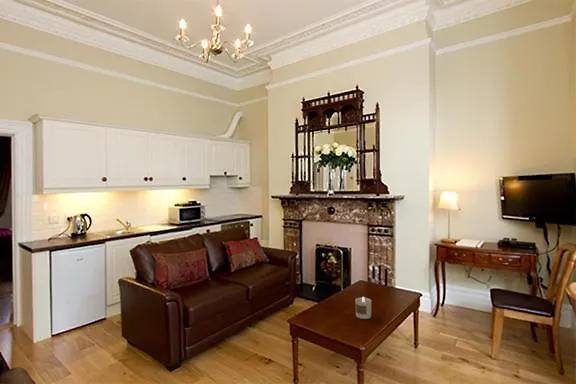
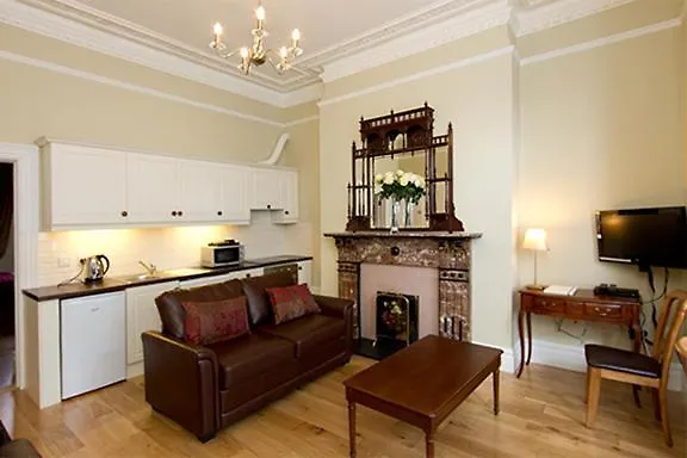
- candle (363, 306)
